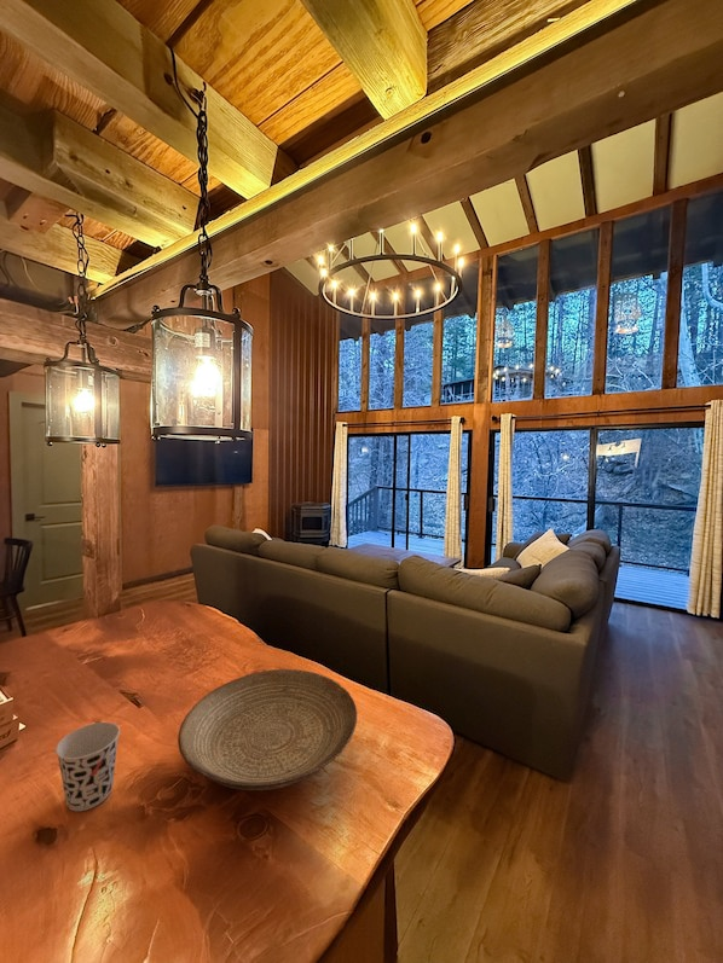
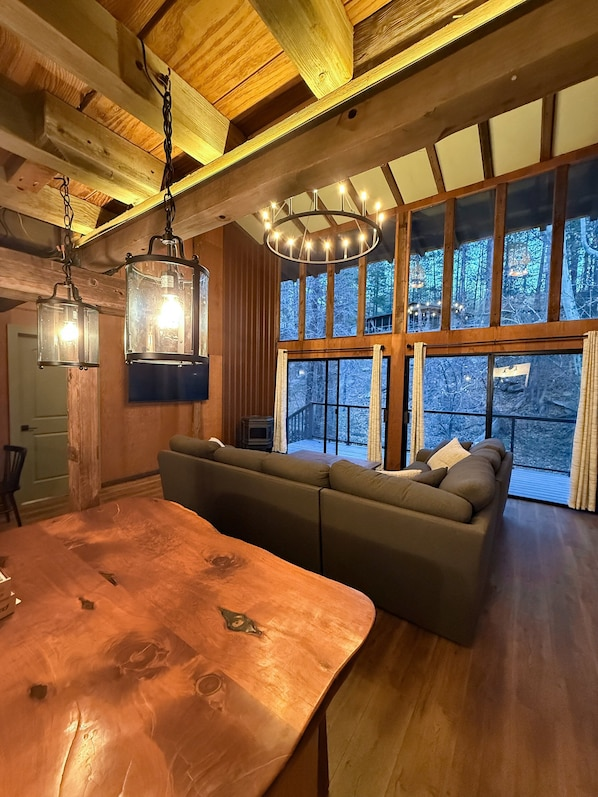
- decorative bowl (271, 735)
- cup (89, 767)
